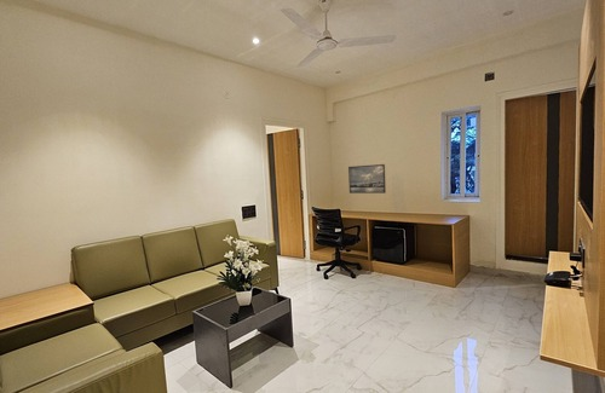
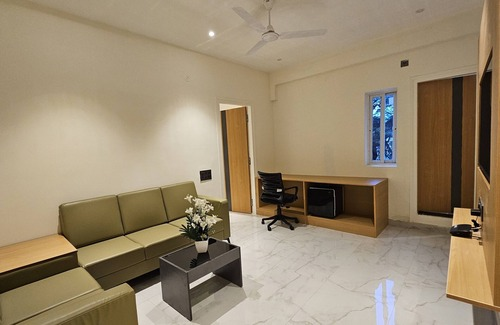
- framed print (365, 179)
